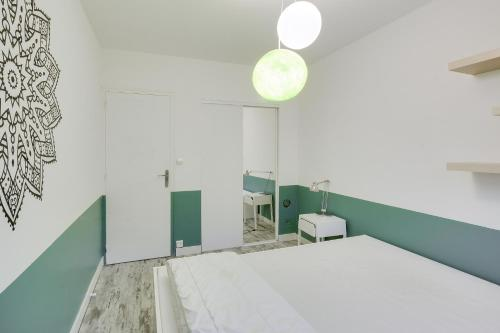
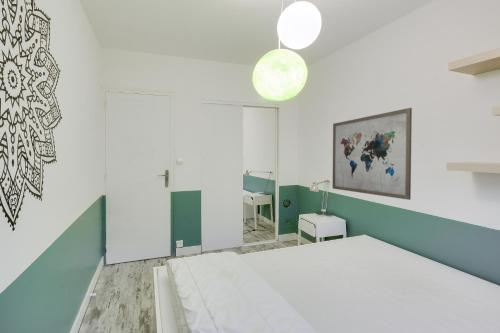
+ wall art (365, 155)
